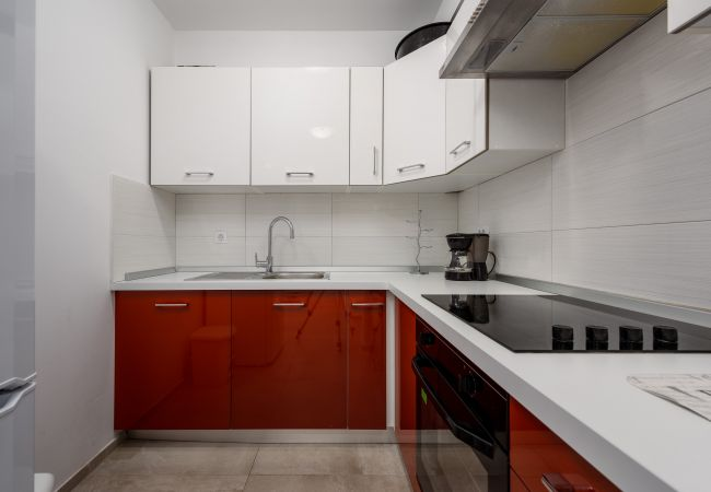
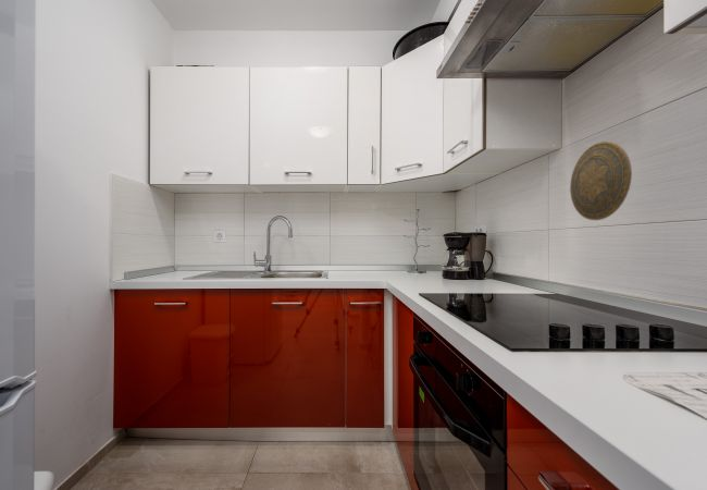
+ decorative plate (594, 181)
